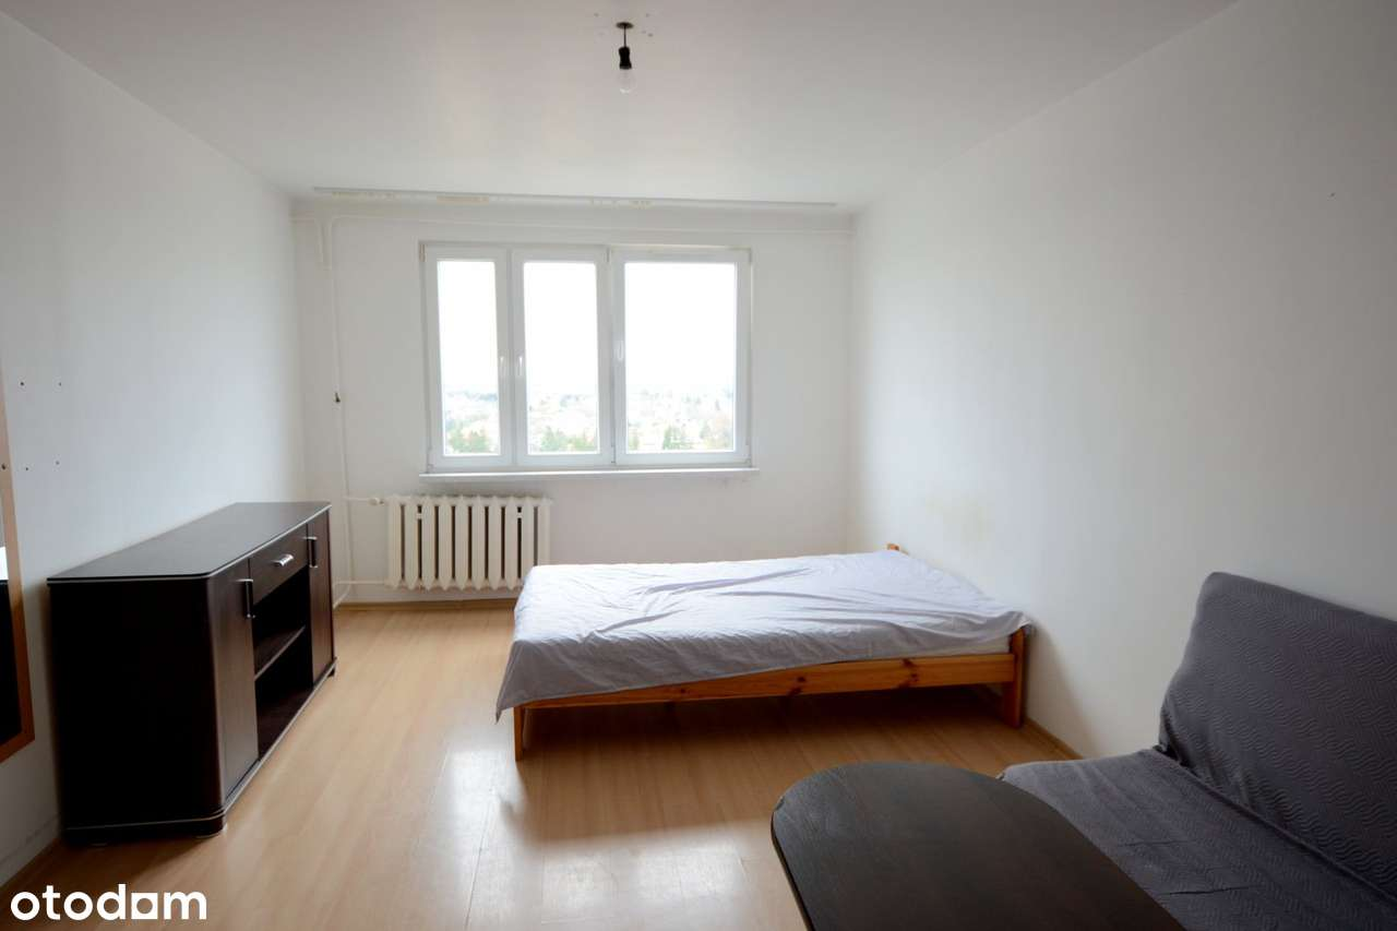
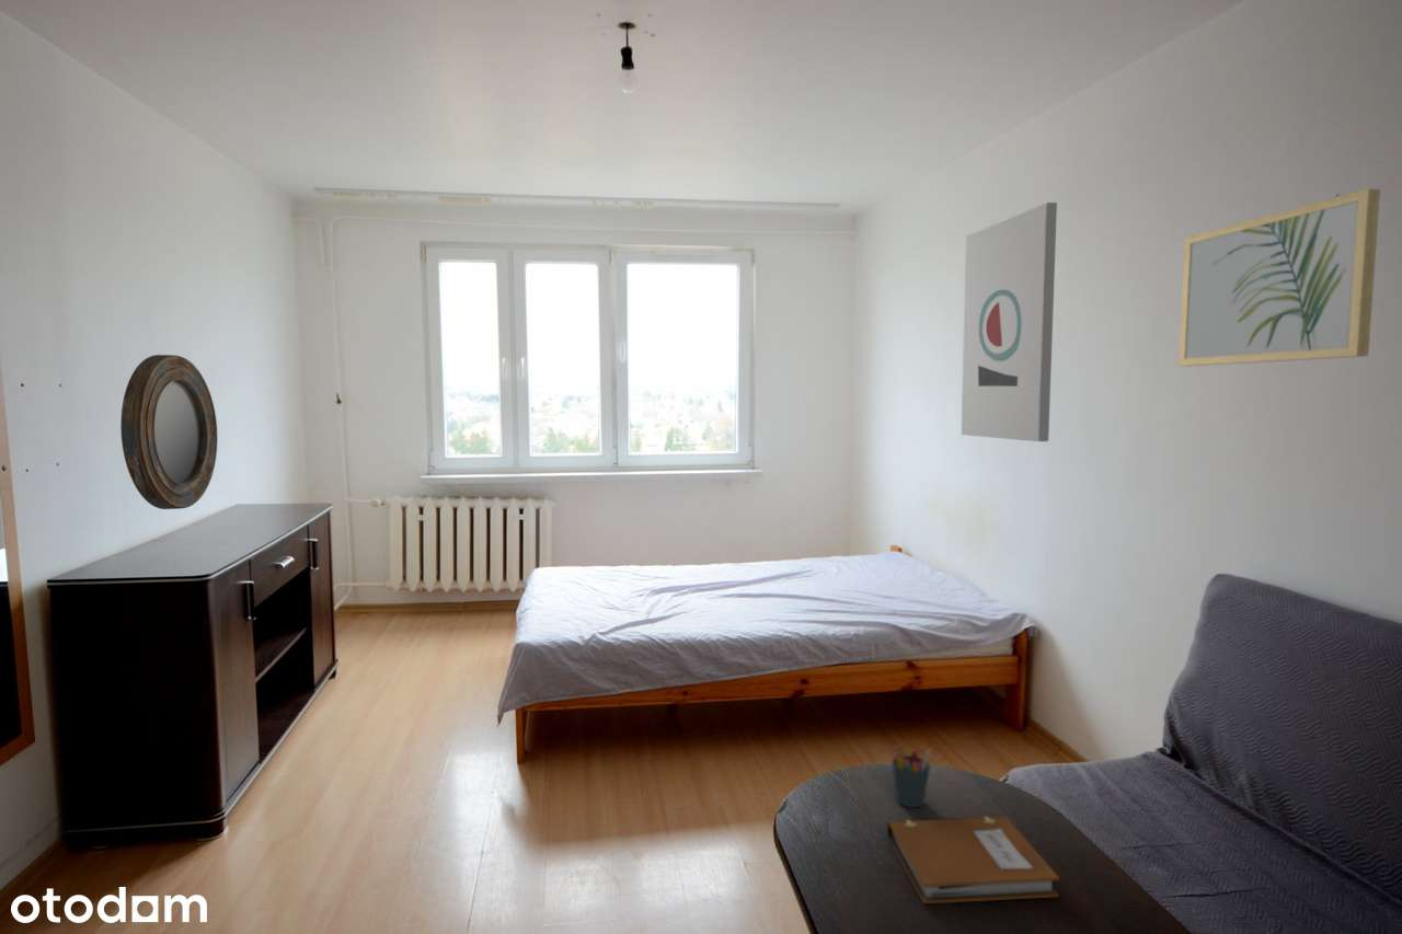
+ pen holder (910, 772)
+ wall art (1004, 330)
+ home mirror (174, 431)
+ notebook (969, 854)
+ wall art (1265, 289)
